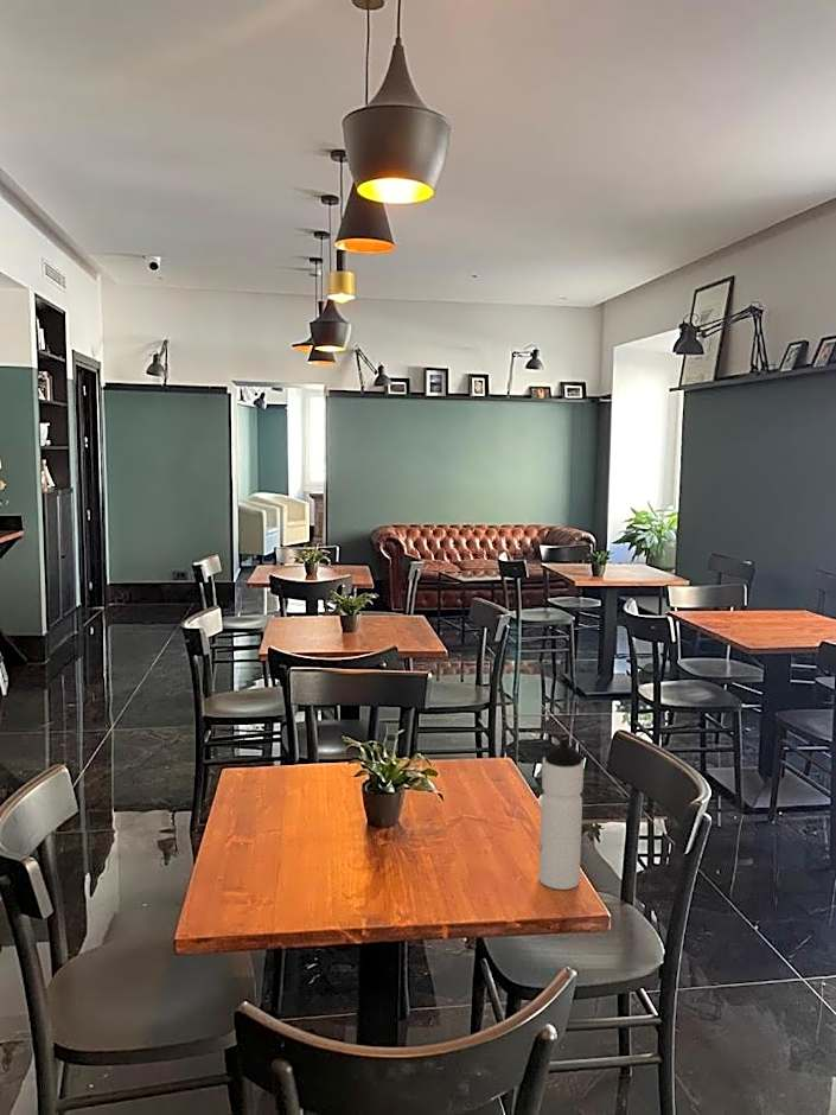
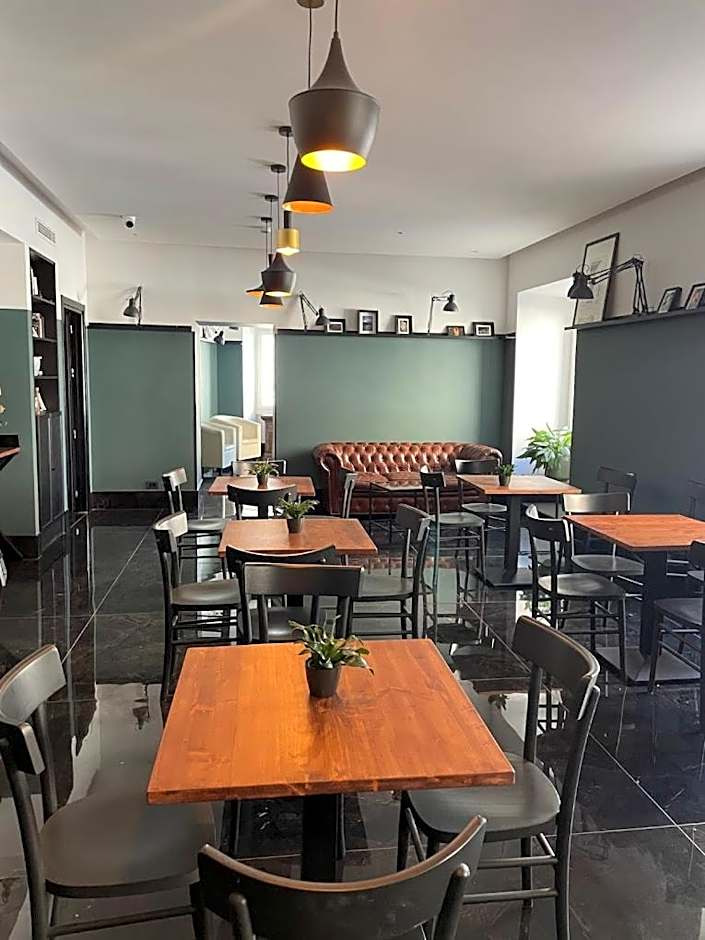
- water bottle (561, 810)
